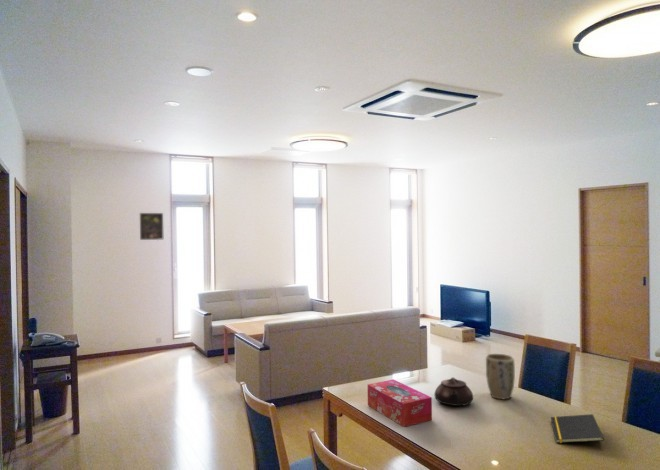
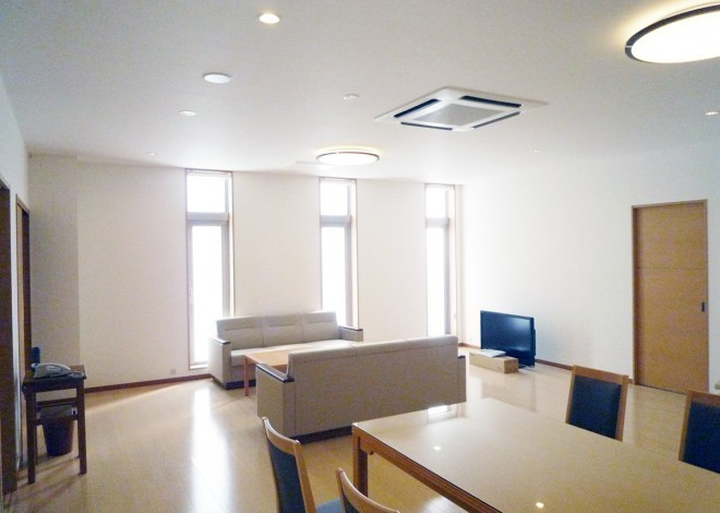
- plant pot (500, 376)
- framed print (151, 226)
- notepad (575, 428)
- teapot (454, 389)
- tissue box (398, 401)
